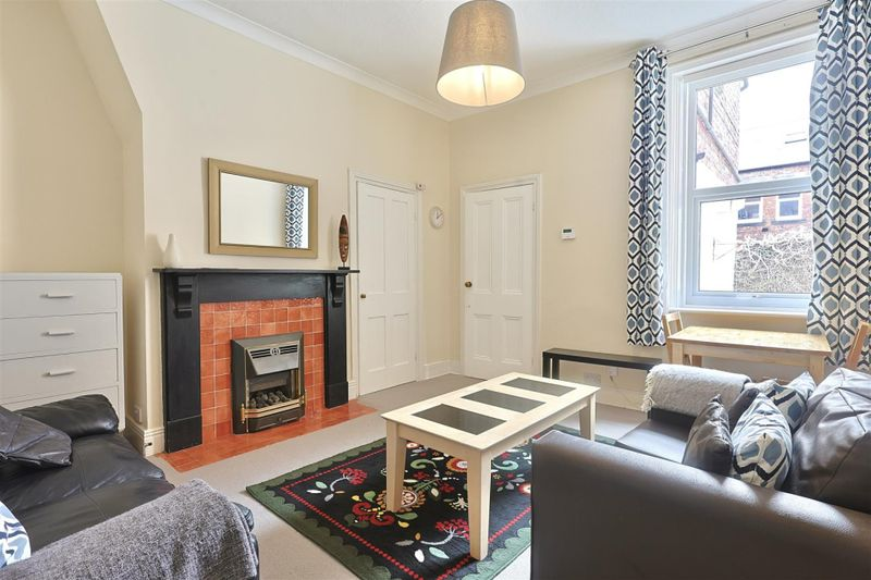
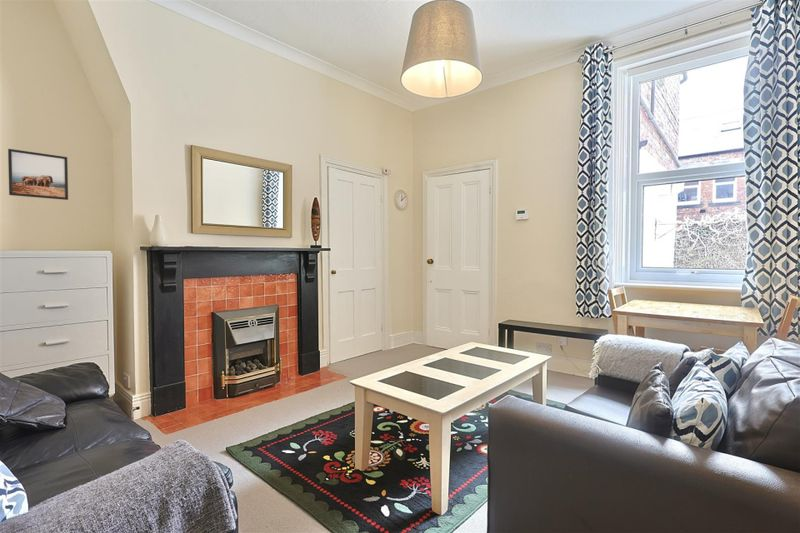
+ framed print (39, 175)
